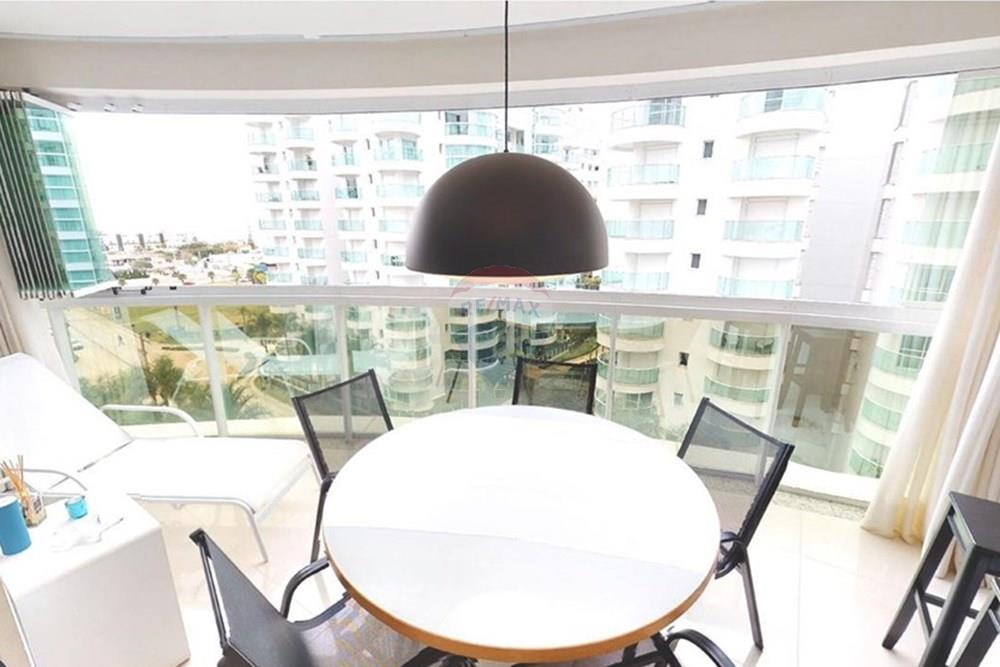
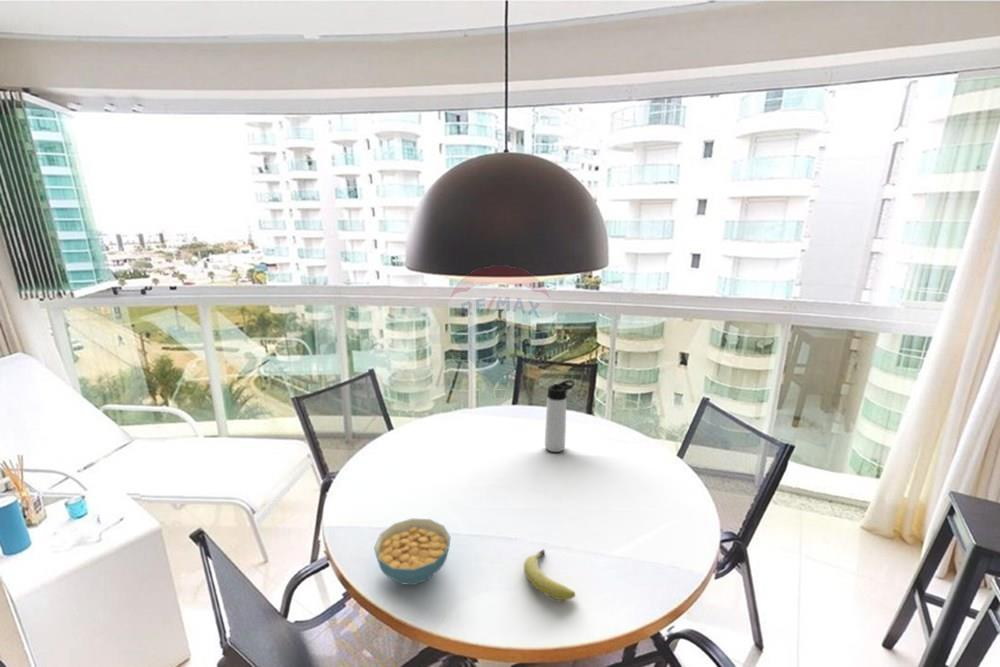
+ fruit (543, 574)
+ thermos bottle (559, 415)
+ cereal bowl (413, 557)
